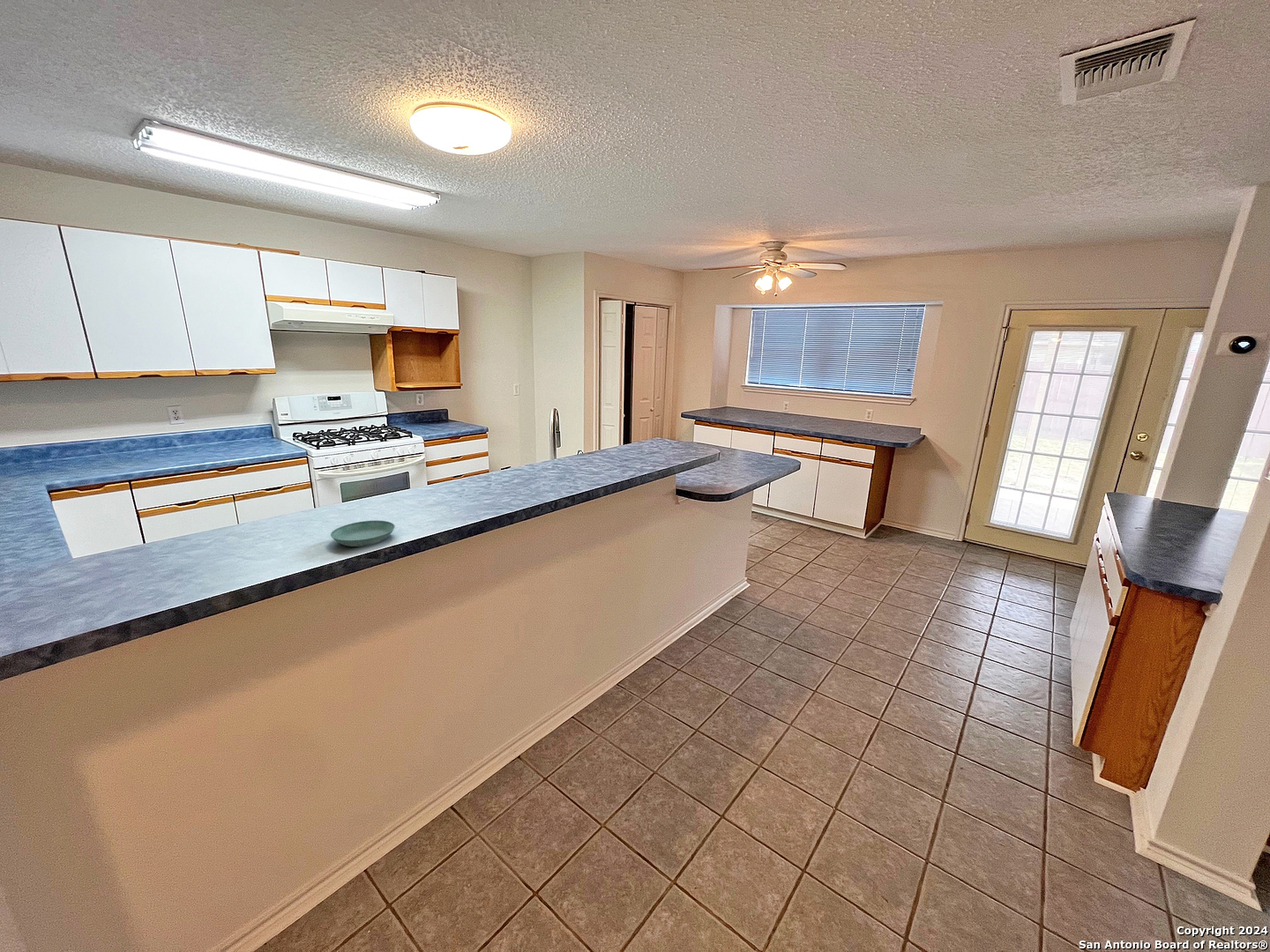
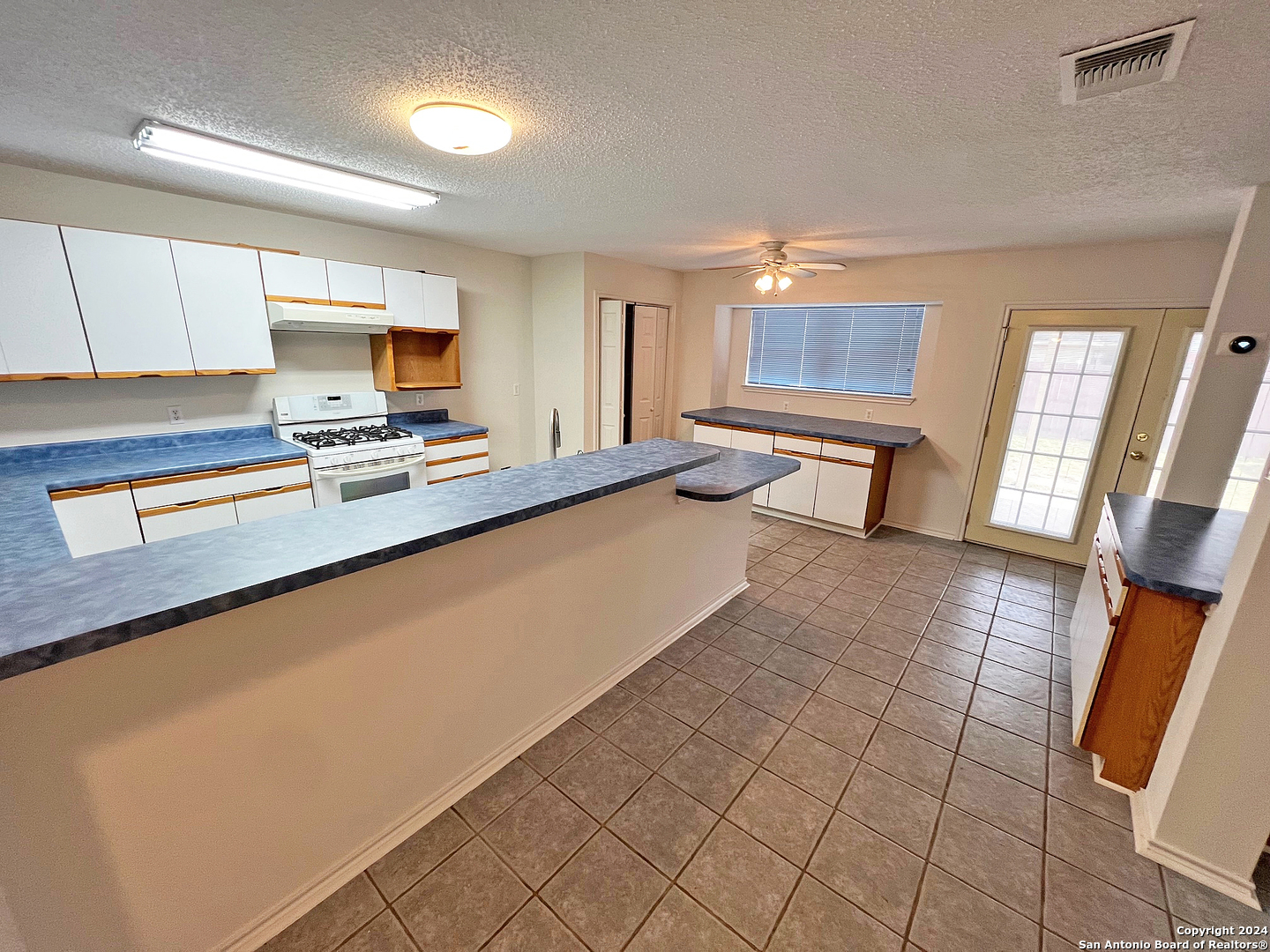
- saucer (363, 534)
